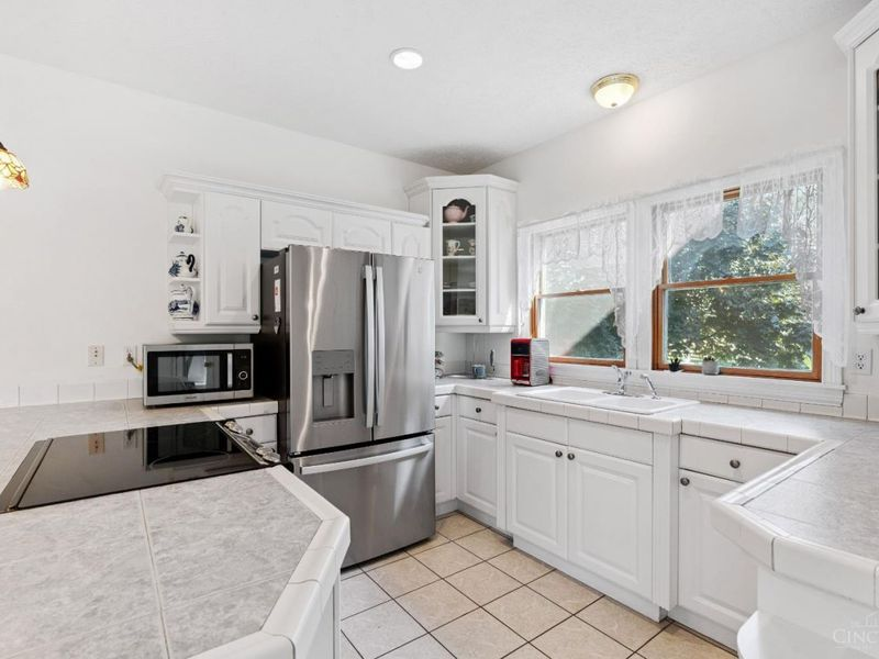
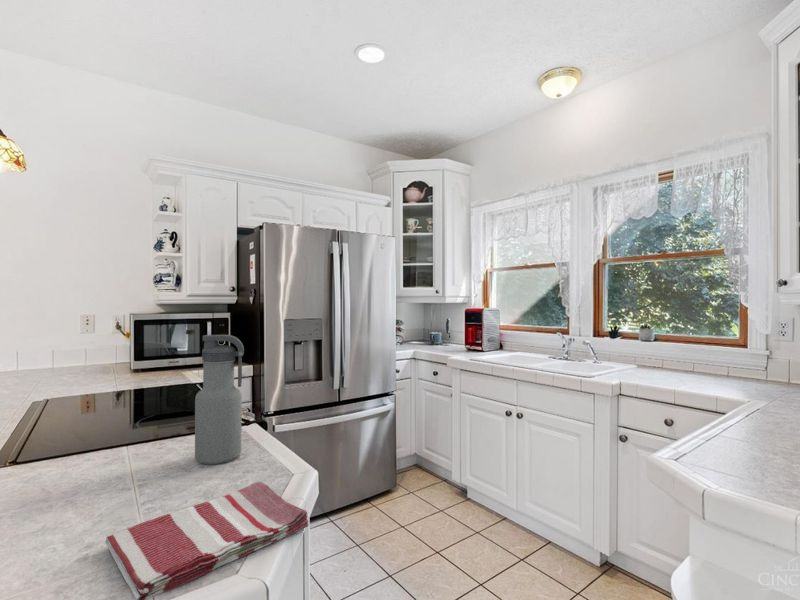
+ dish towel (212, 526)
+ water bottle (219, 396)
